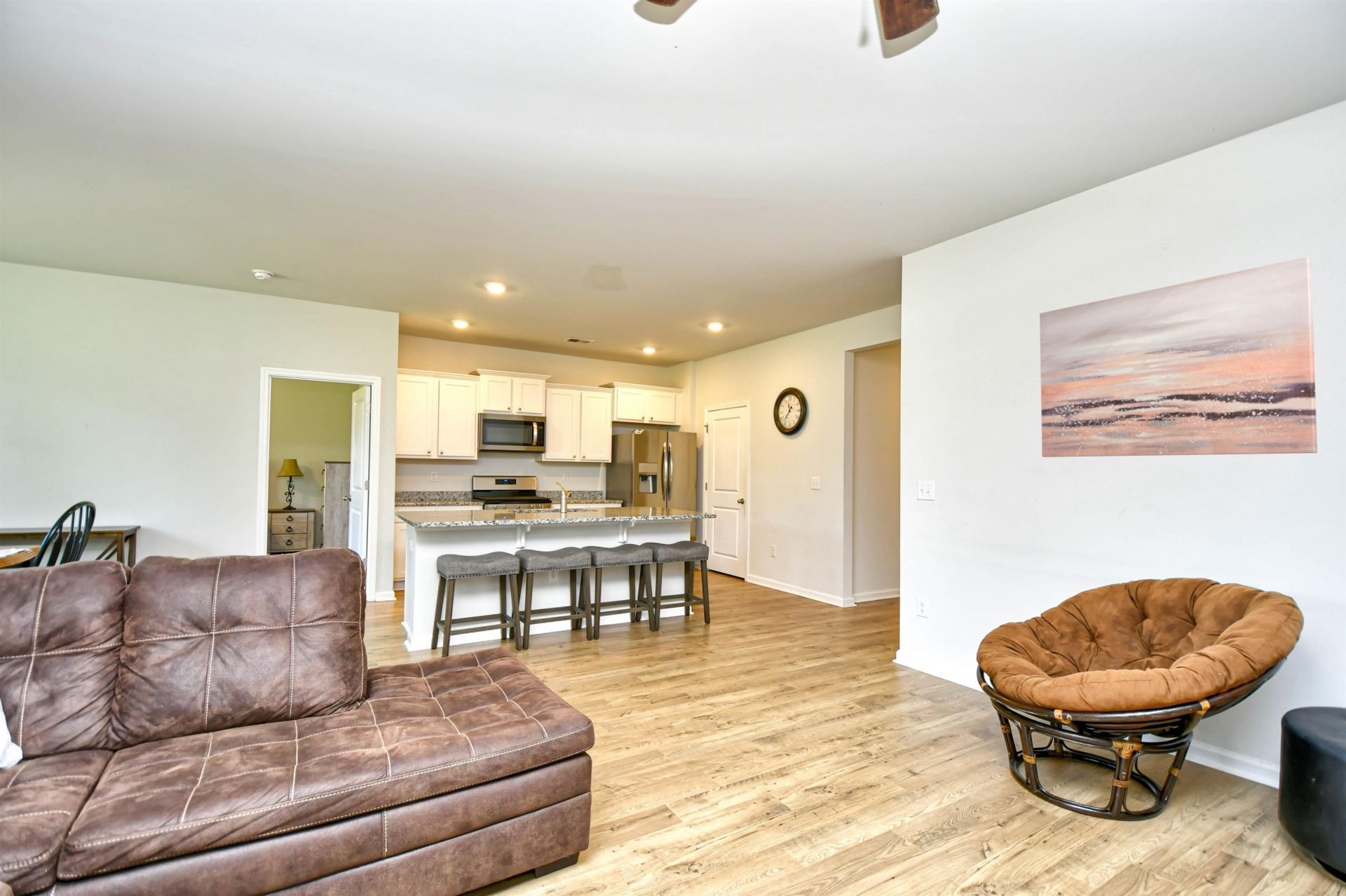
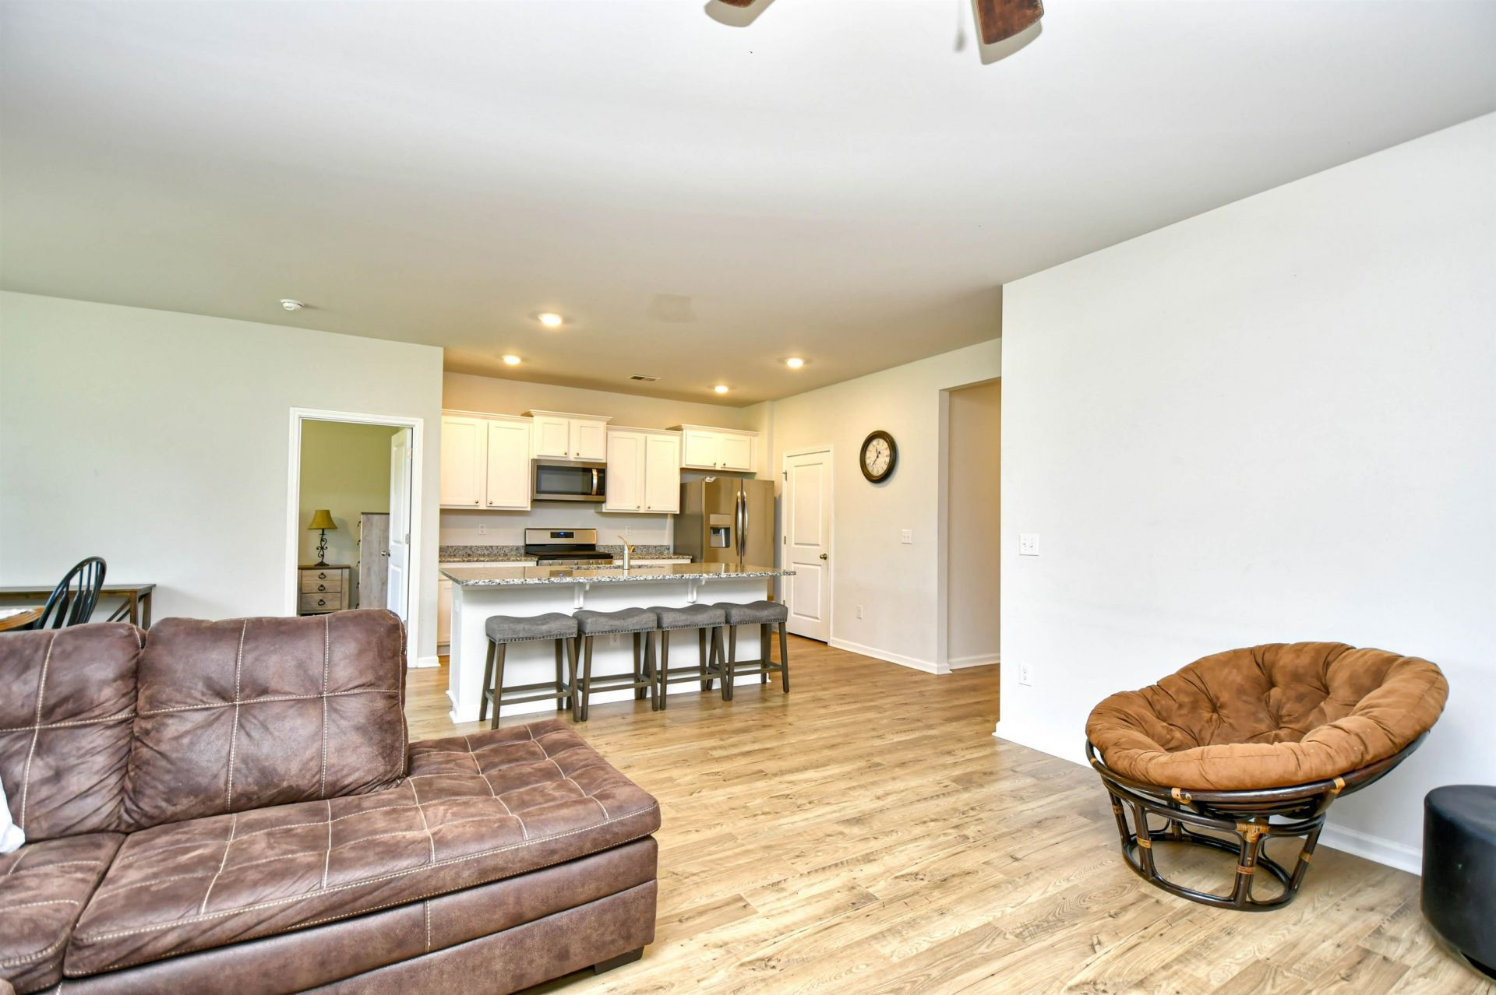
- wall art (1157, 372)
